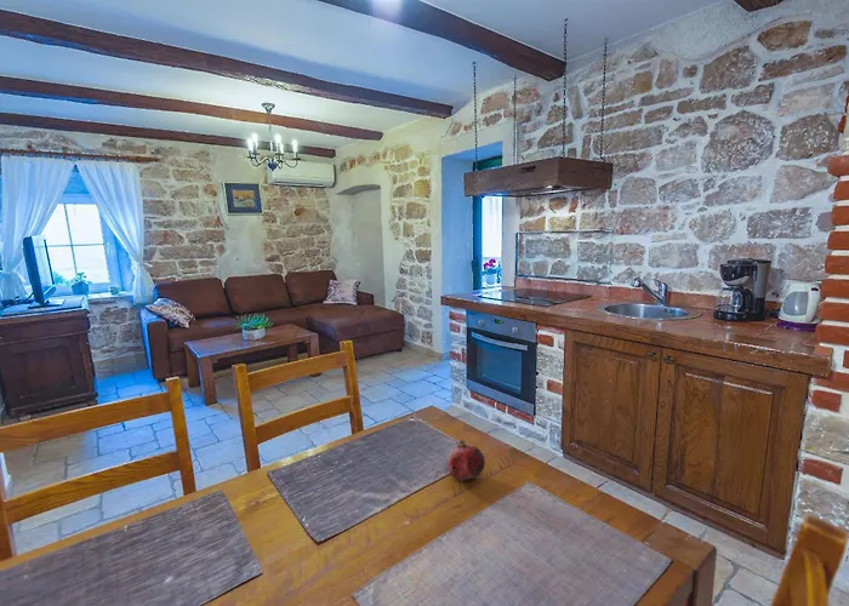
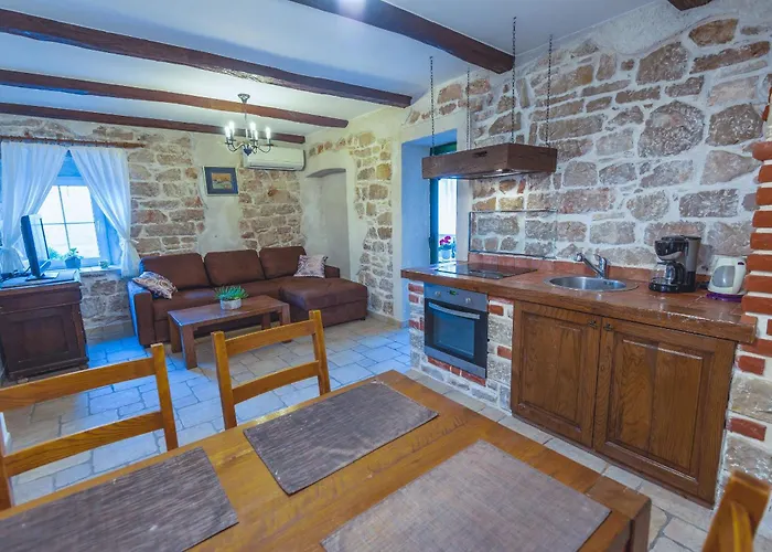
- fruit (466, 458)
